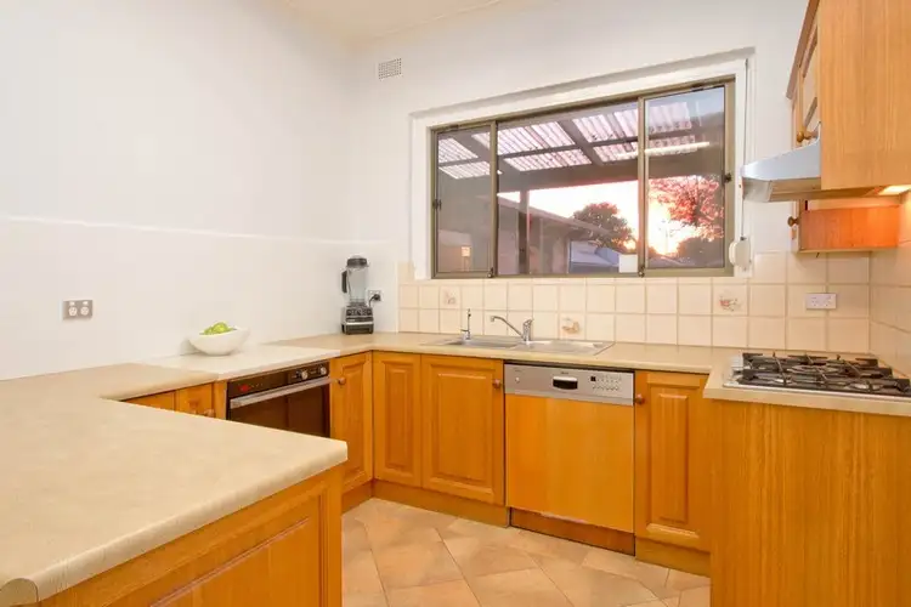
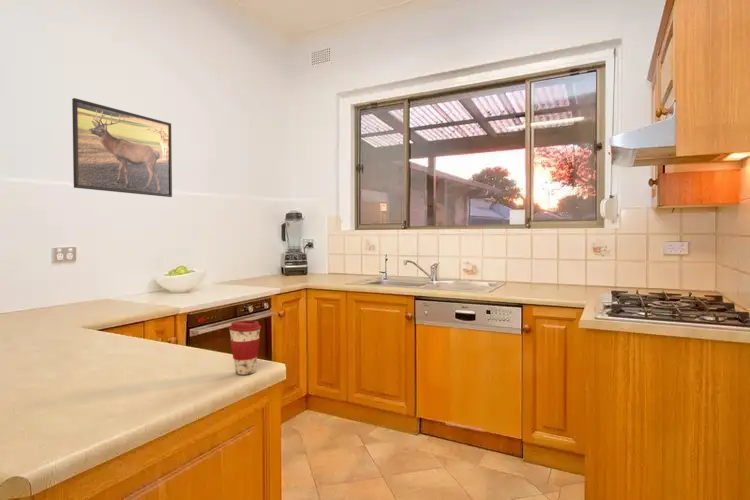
+ coffee cup (245, 346)
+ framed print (127, 152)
